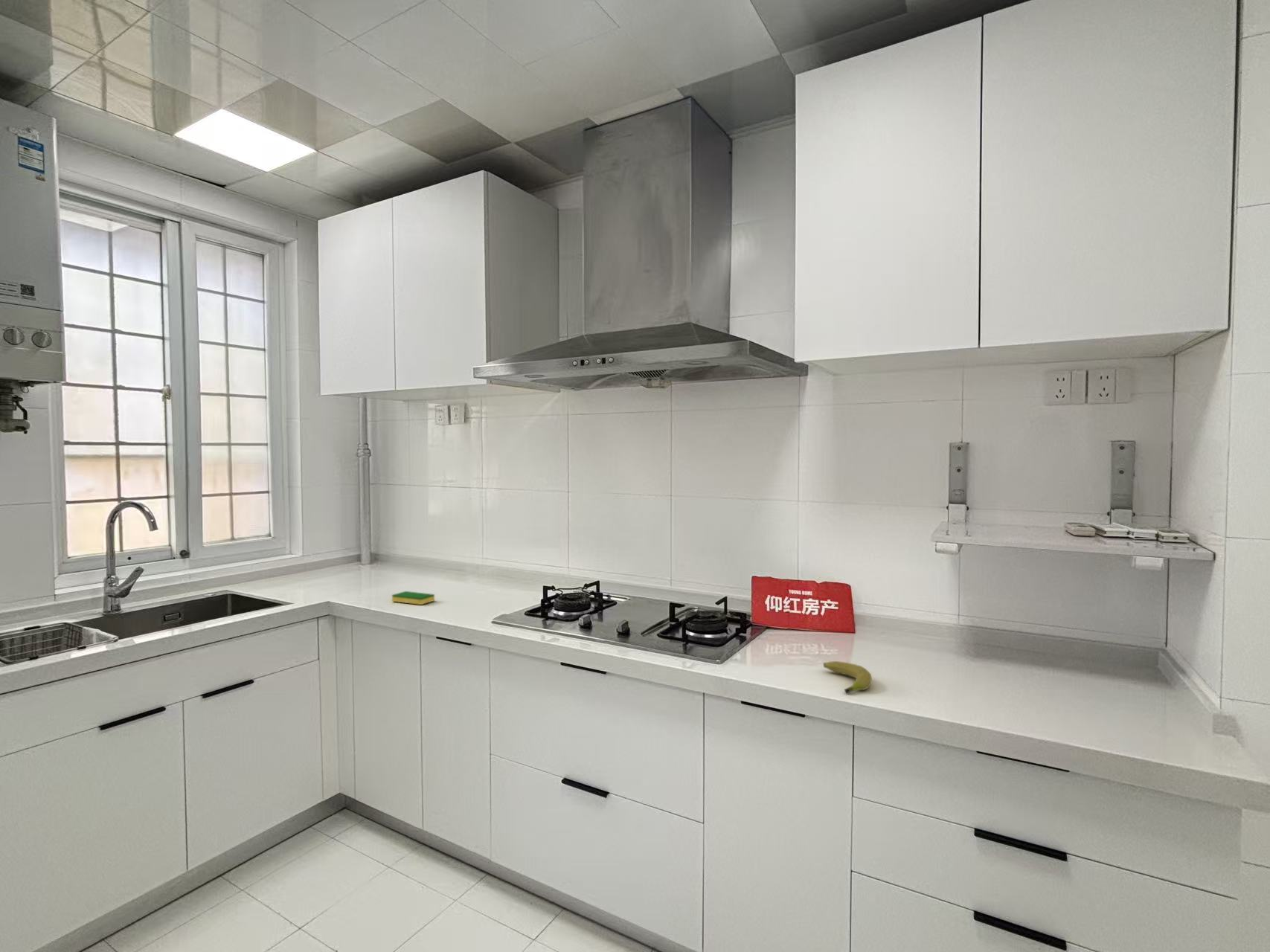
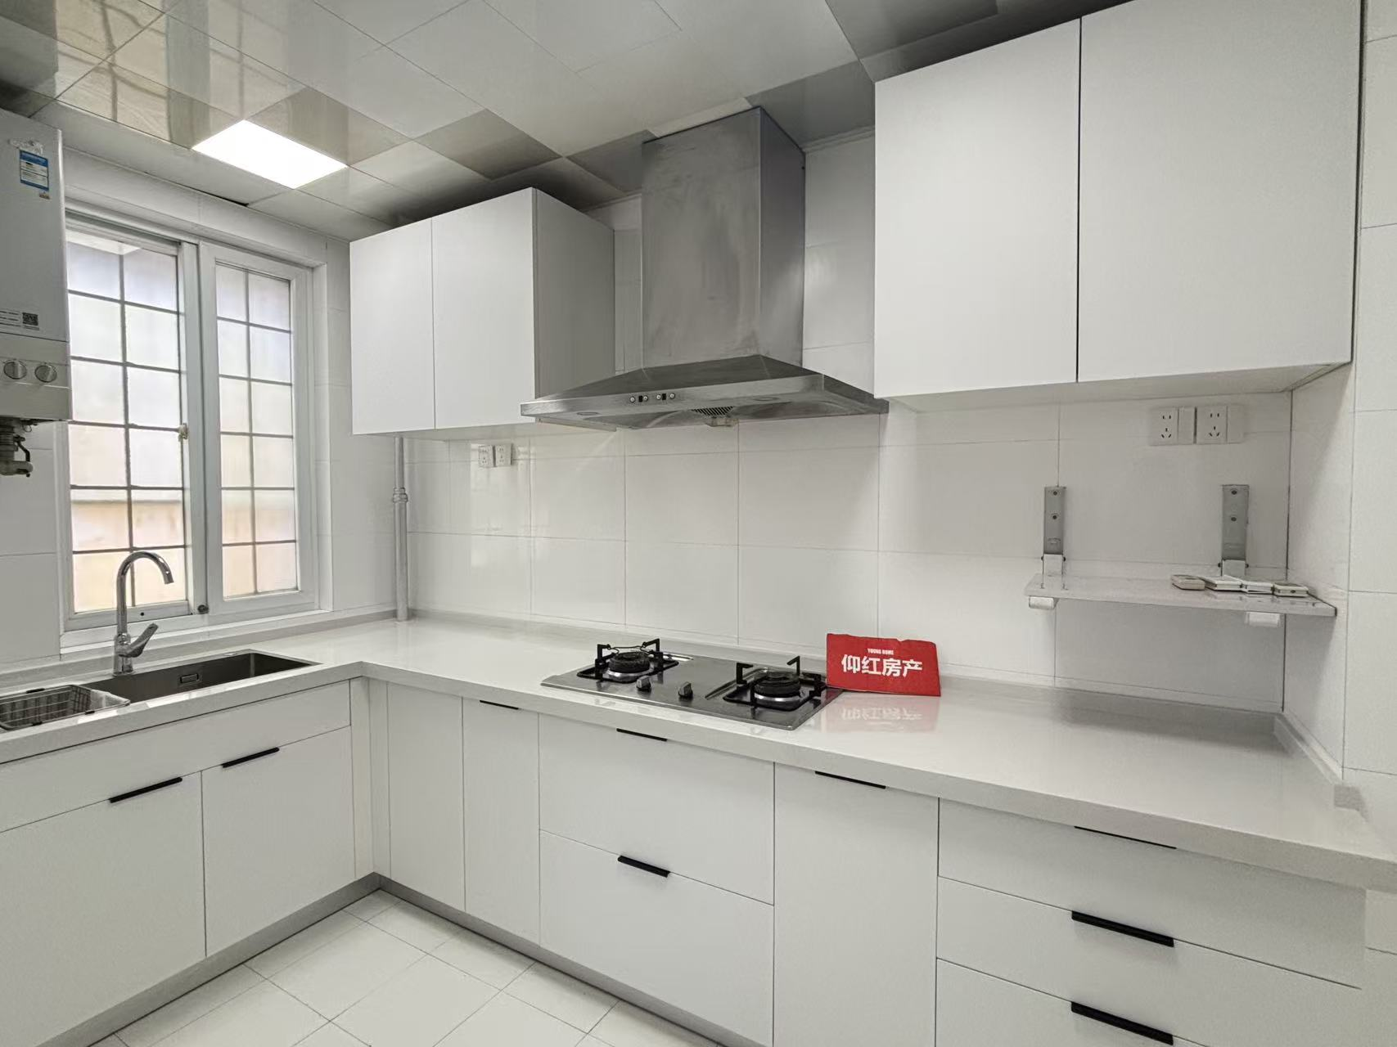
- fruit (845, 674)
- dish sponge (413, 597)
